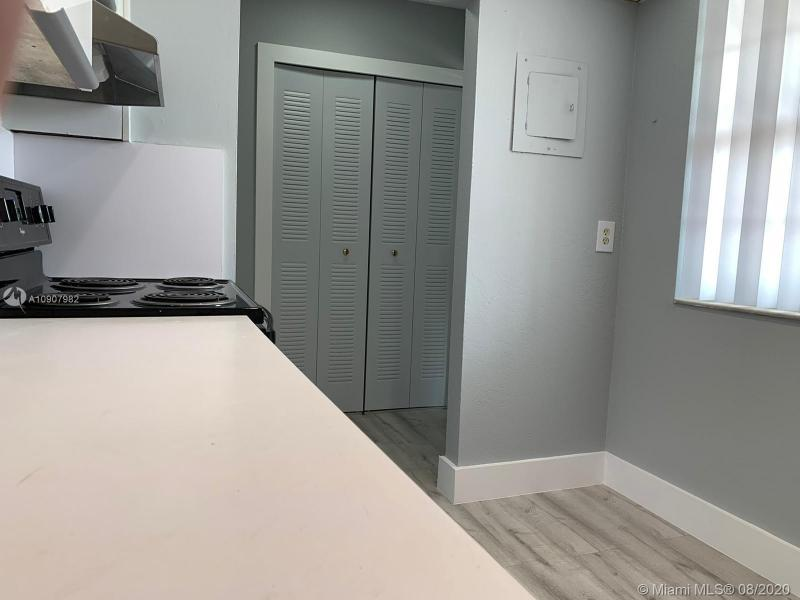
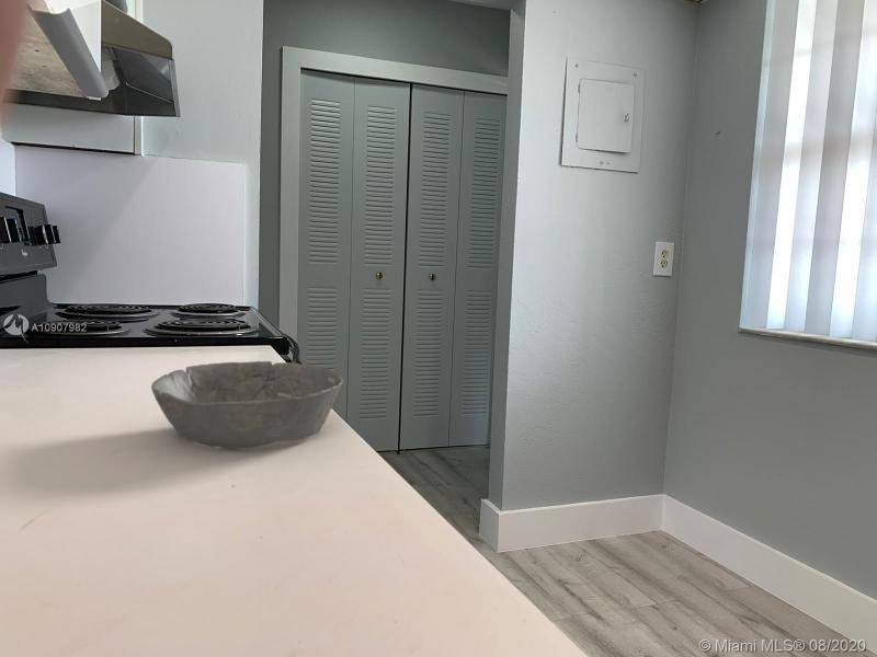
+ bowl (249, 403)
